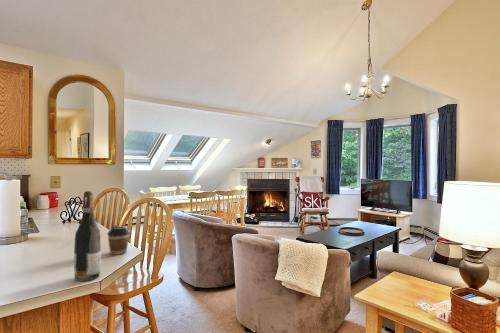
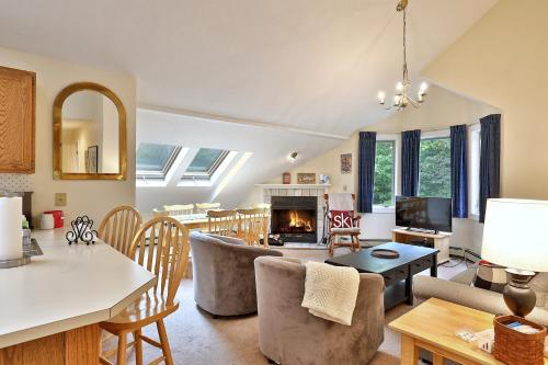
- wine bottle (87, 234)
- coffee cup (118, 239)
